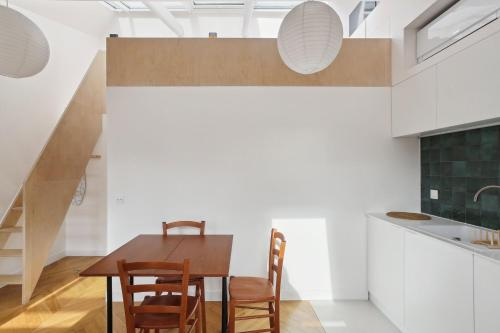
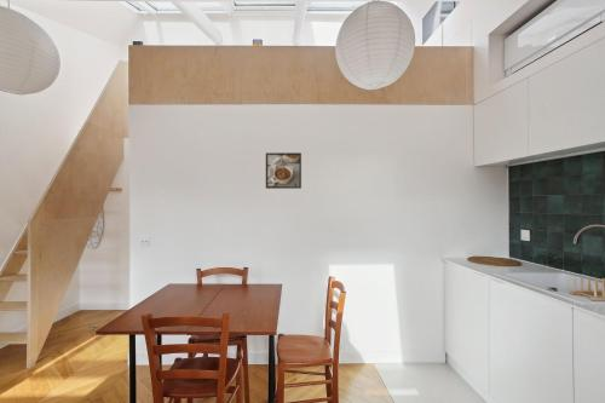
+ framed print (283, 171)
